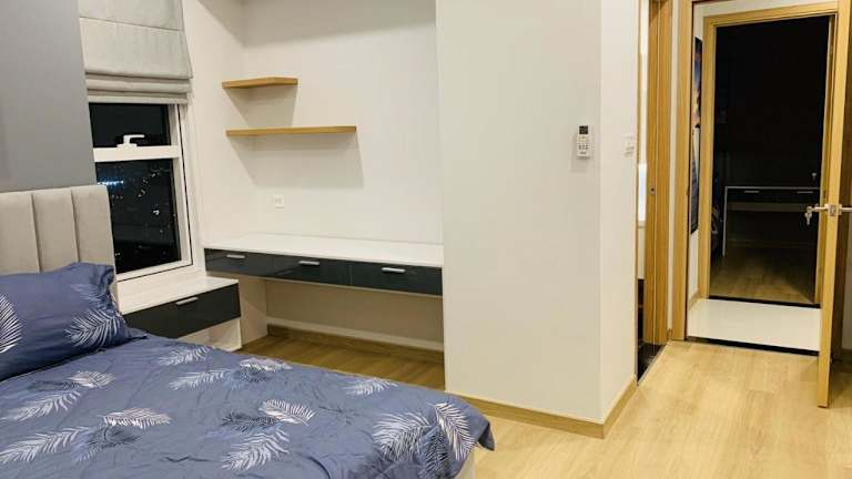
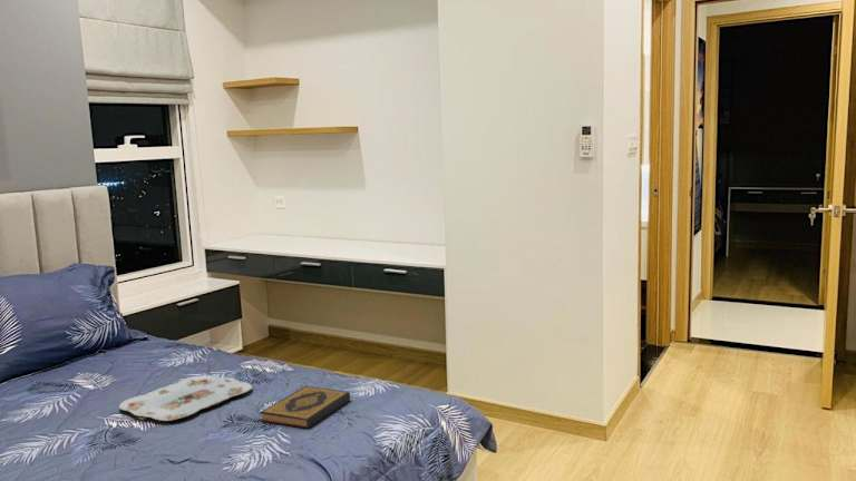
+ serving tray (187, 396)
+ hardback book (307, 405)
